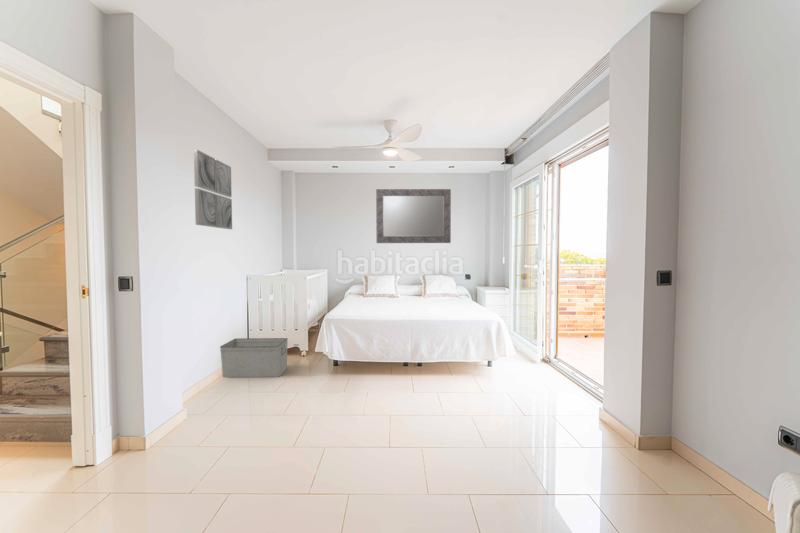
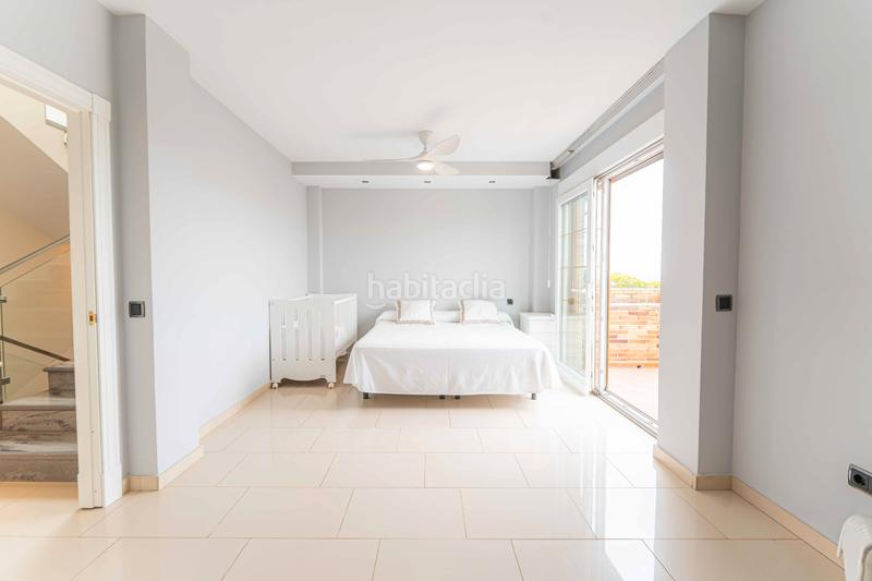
- mirror (413, 216)
- wall art (214, 192)
- storage bin (255, 357)
